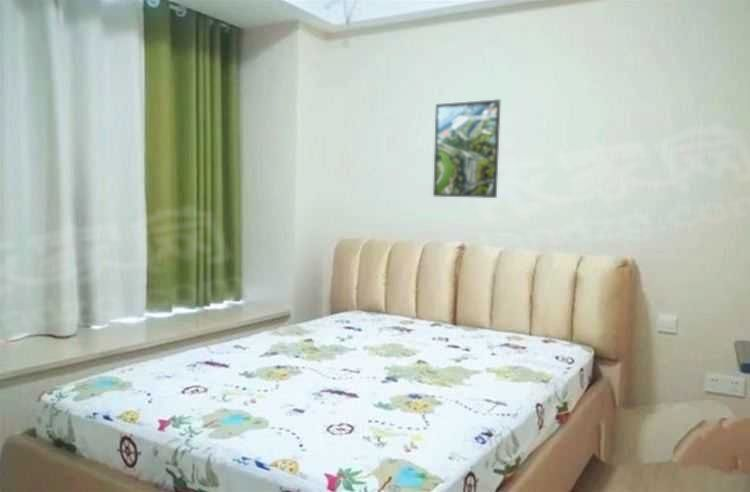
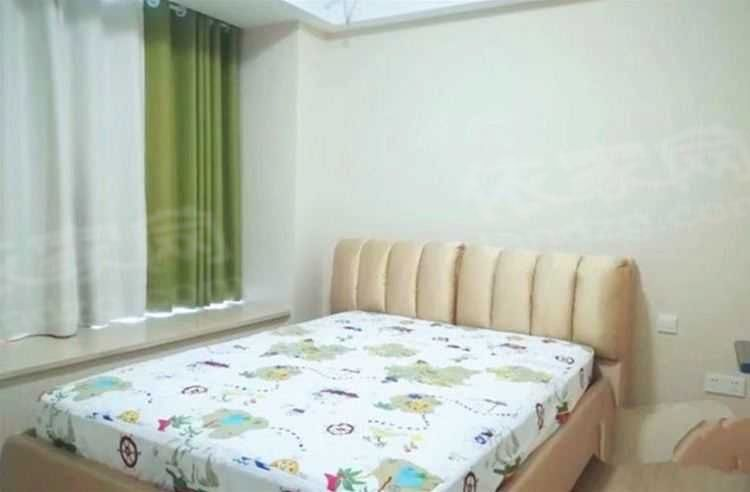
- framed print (465, 149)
